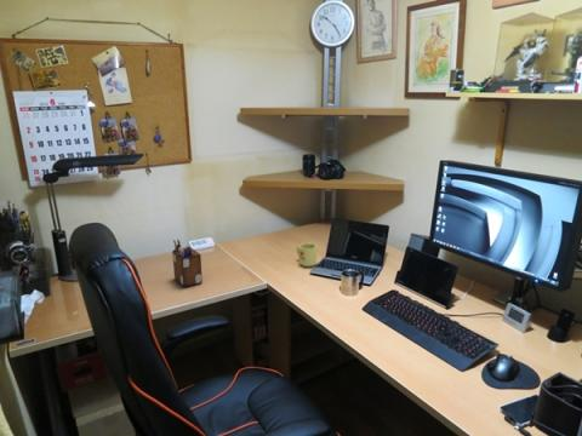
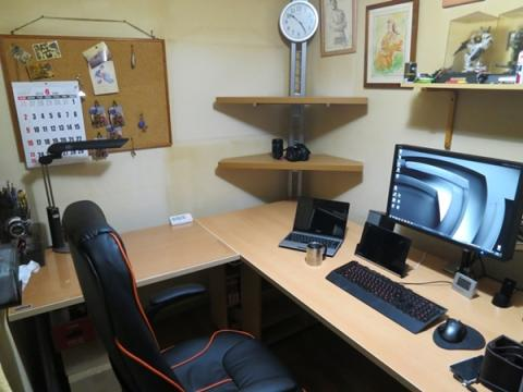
- desk organizer (187, 260)
- mug (304, 253)
